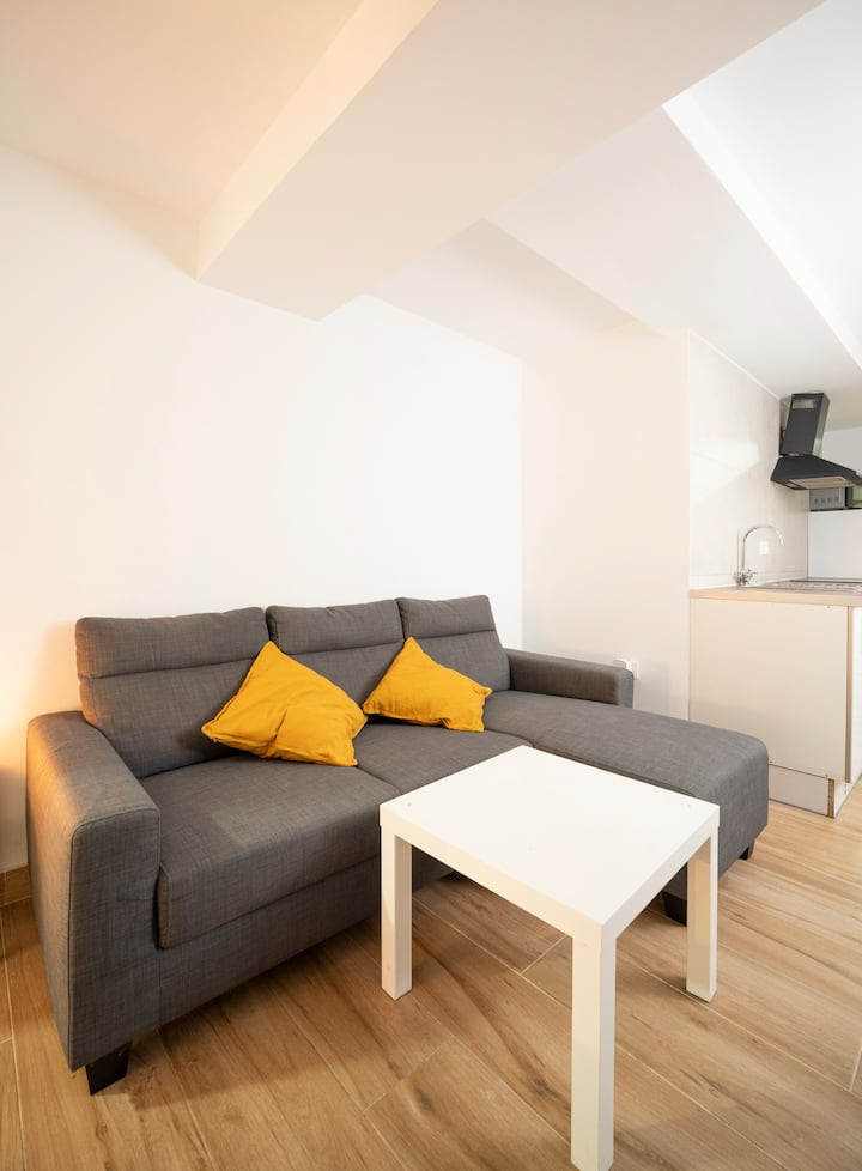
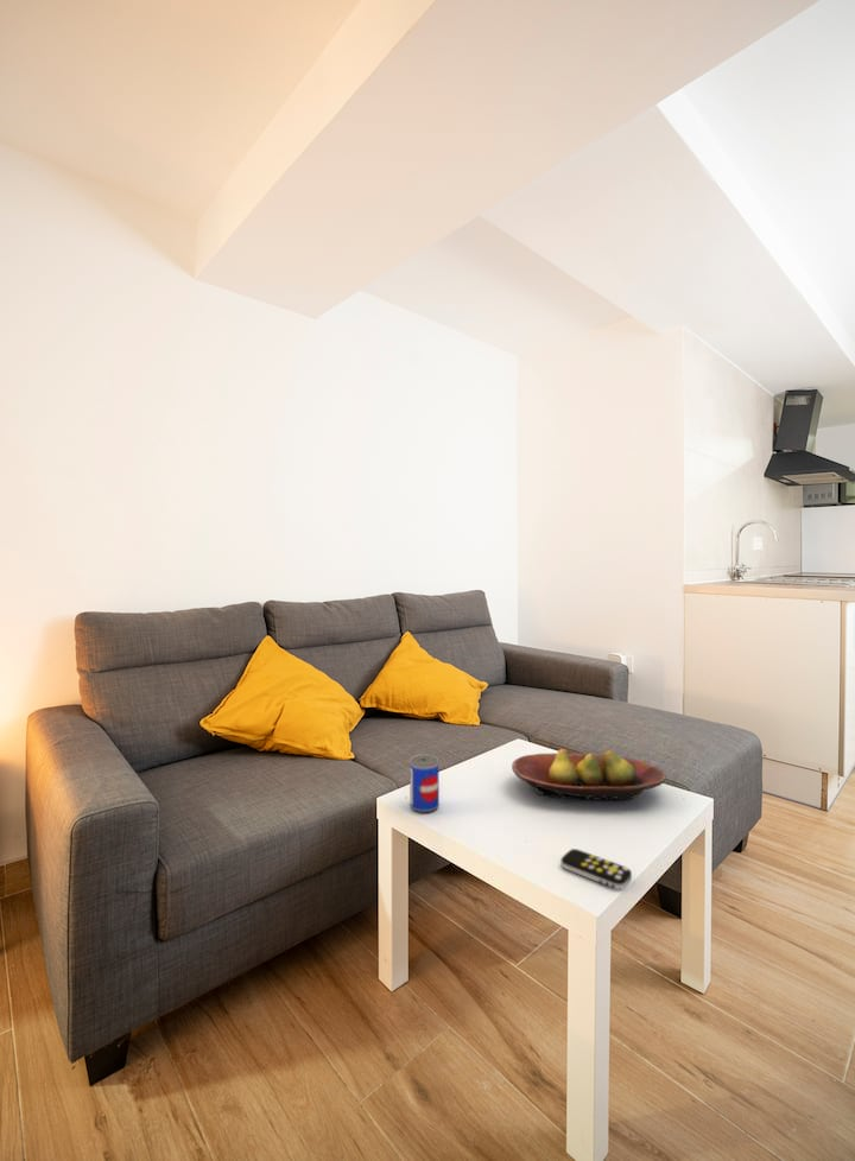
+ fruit bowl (585, 770)
+ remote control (595, 867)
+ beer can (424, 782)
